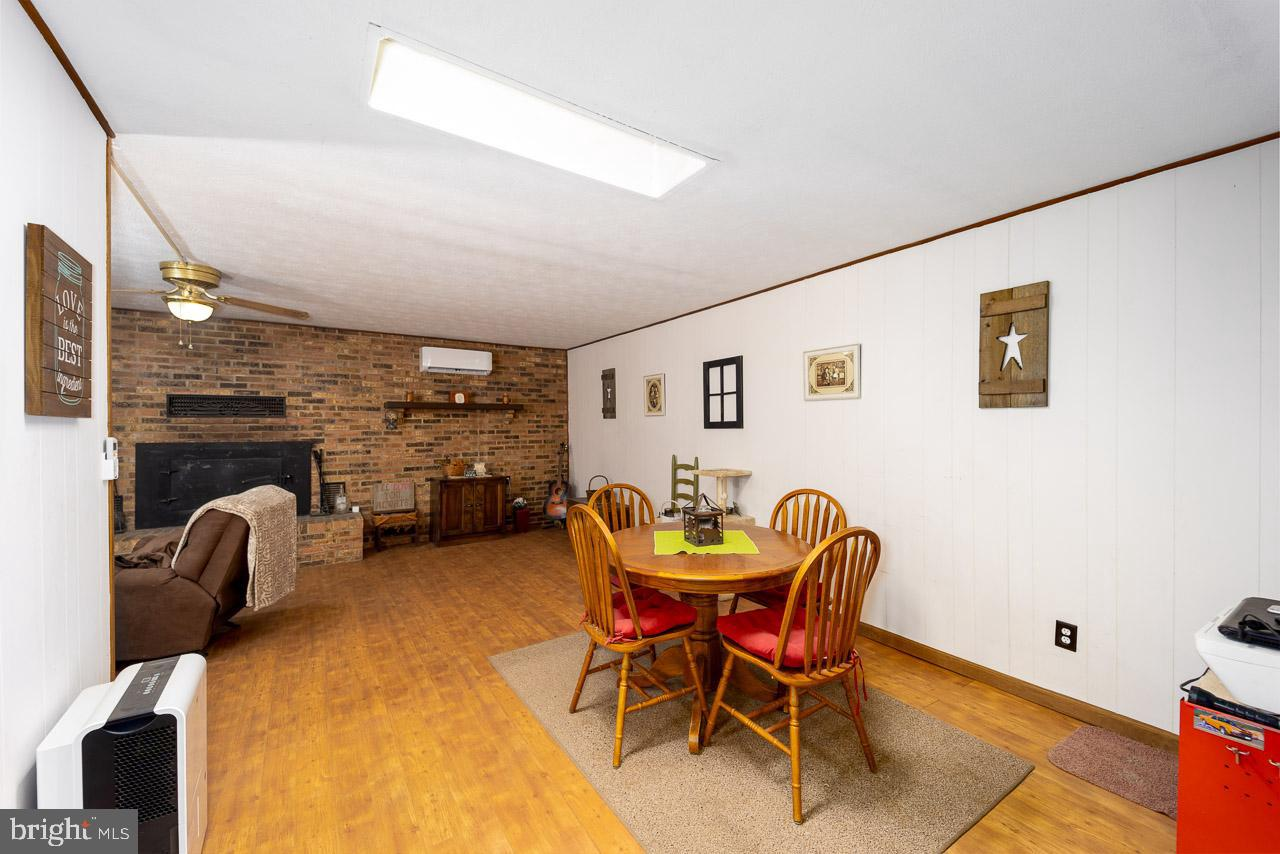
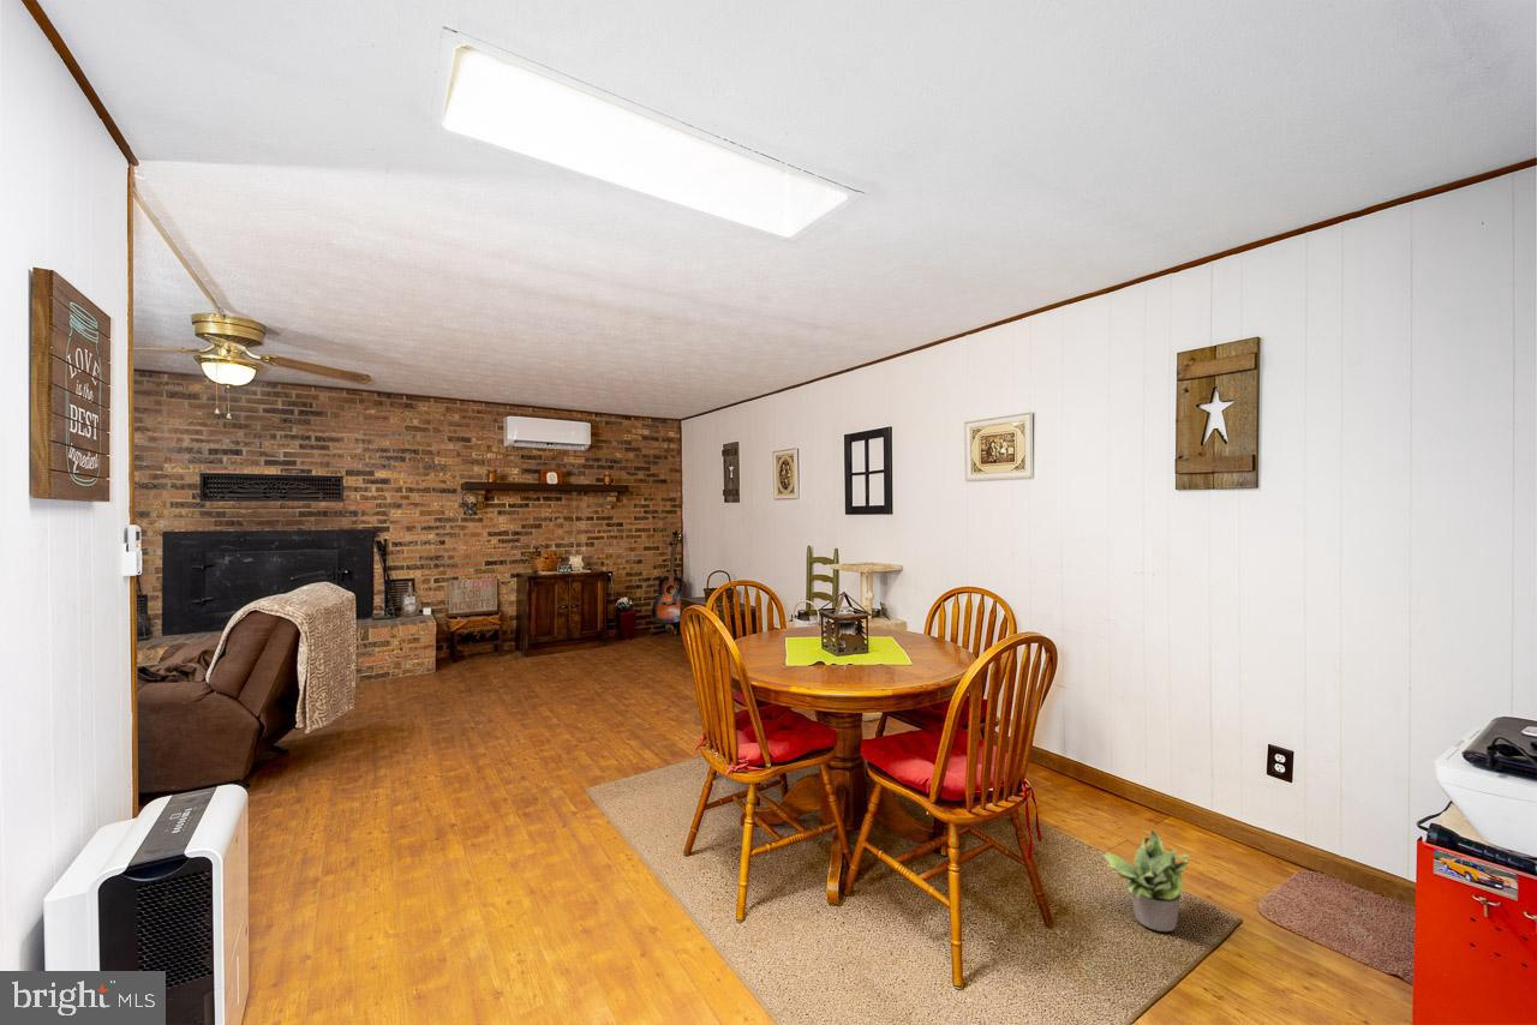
+ potted plant (1144, 879)
